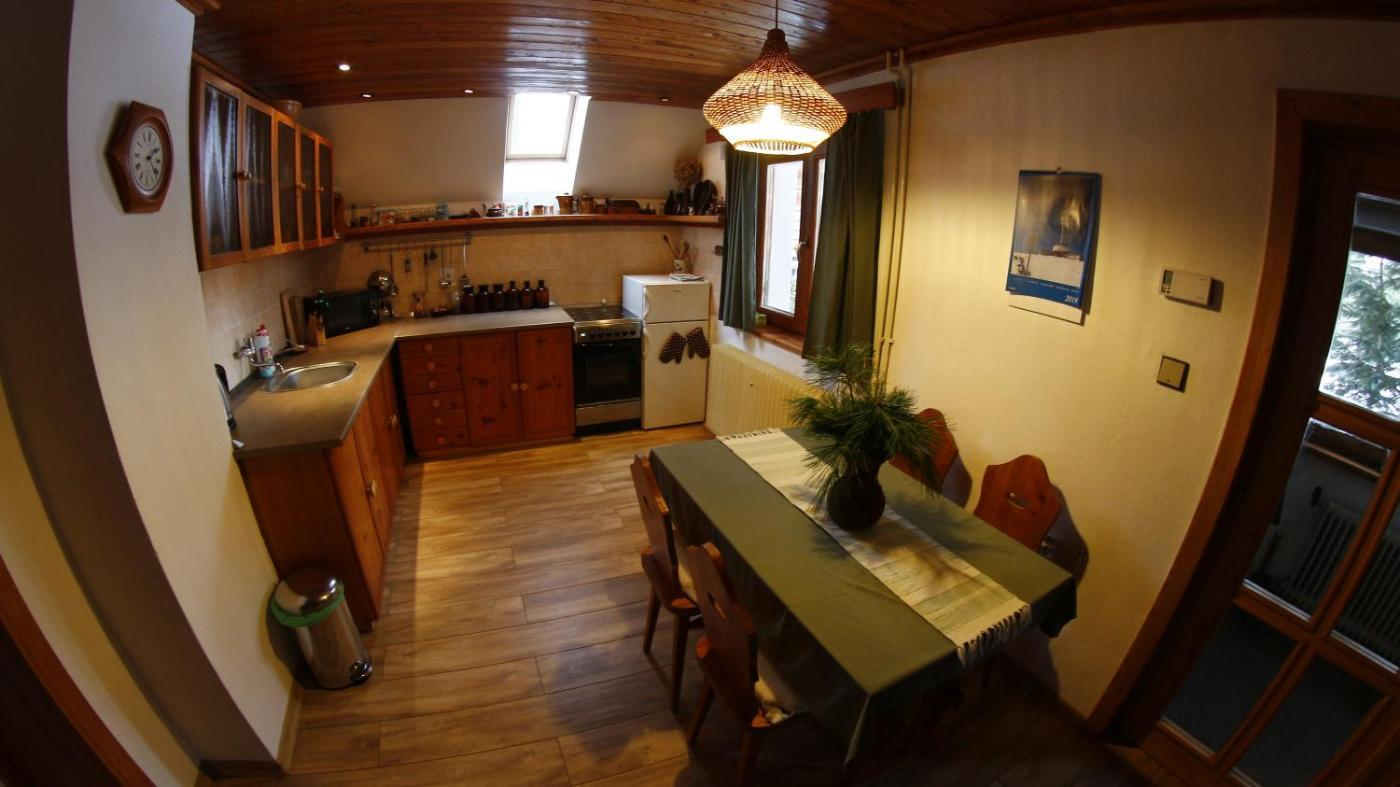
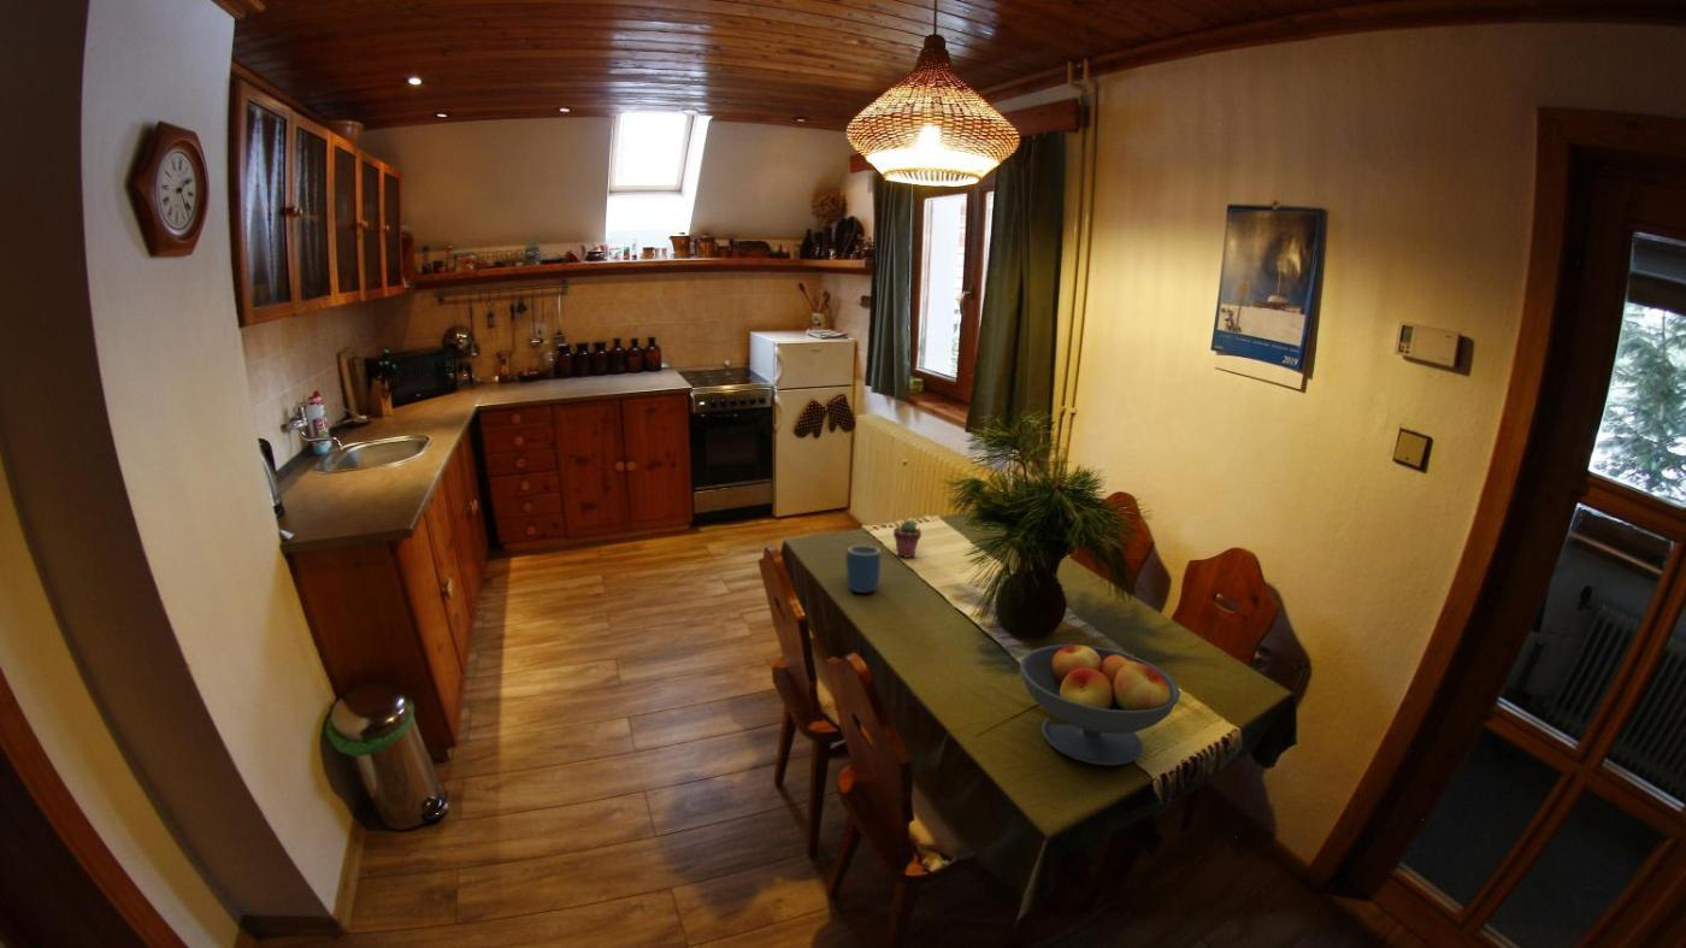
+ potted succulent (907, 537)
+ fruit bowl (1095, 695)
+ mug (861, 567)
